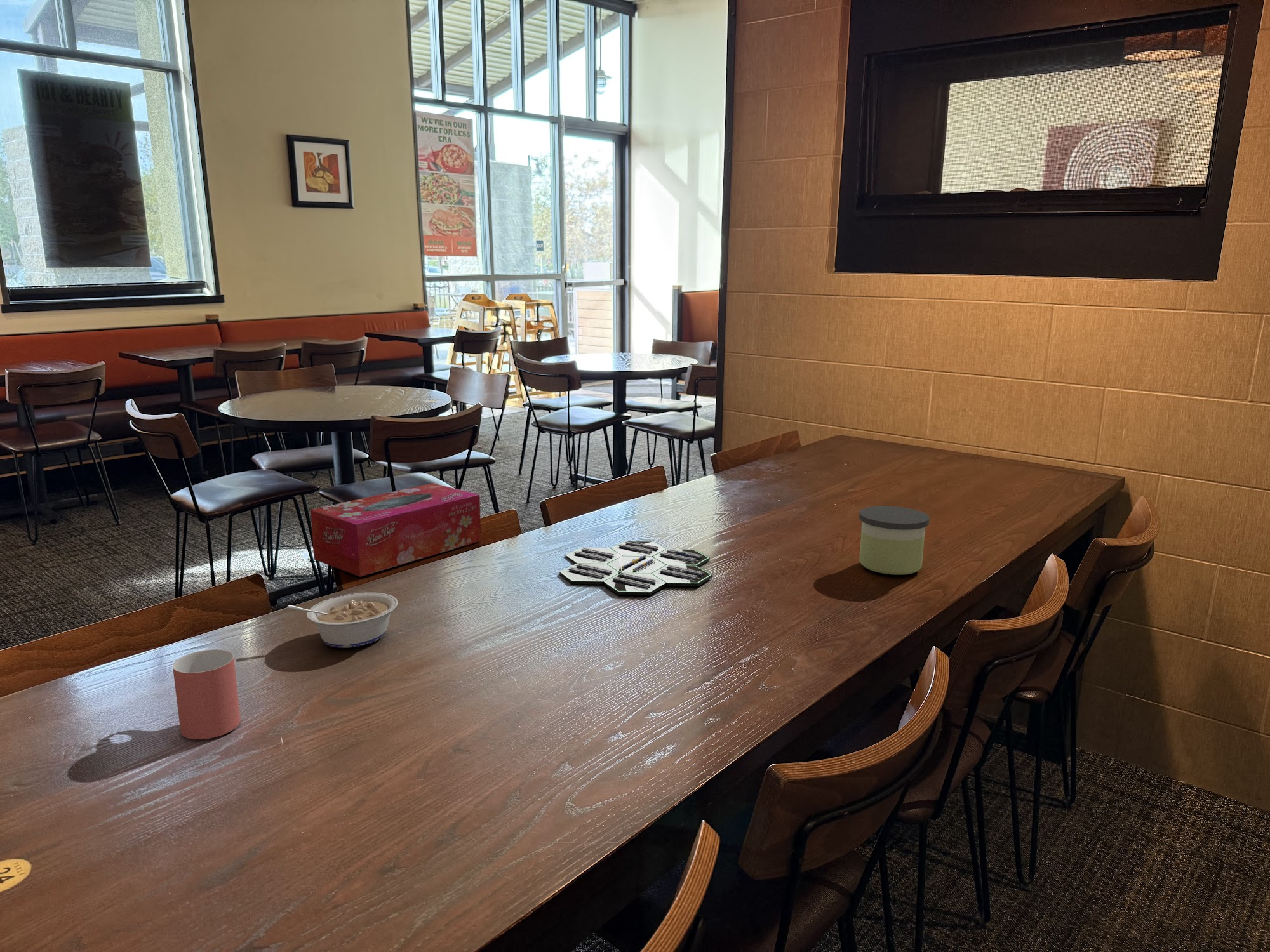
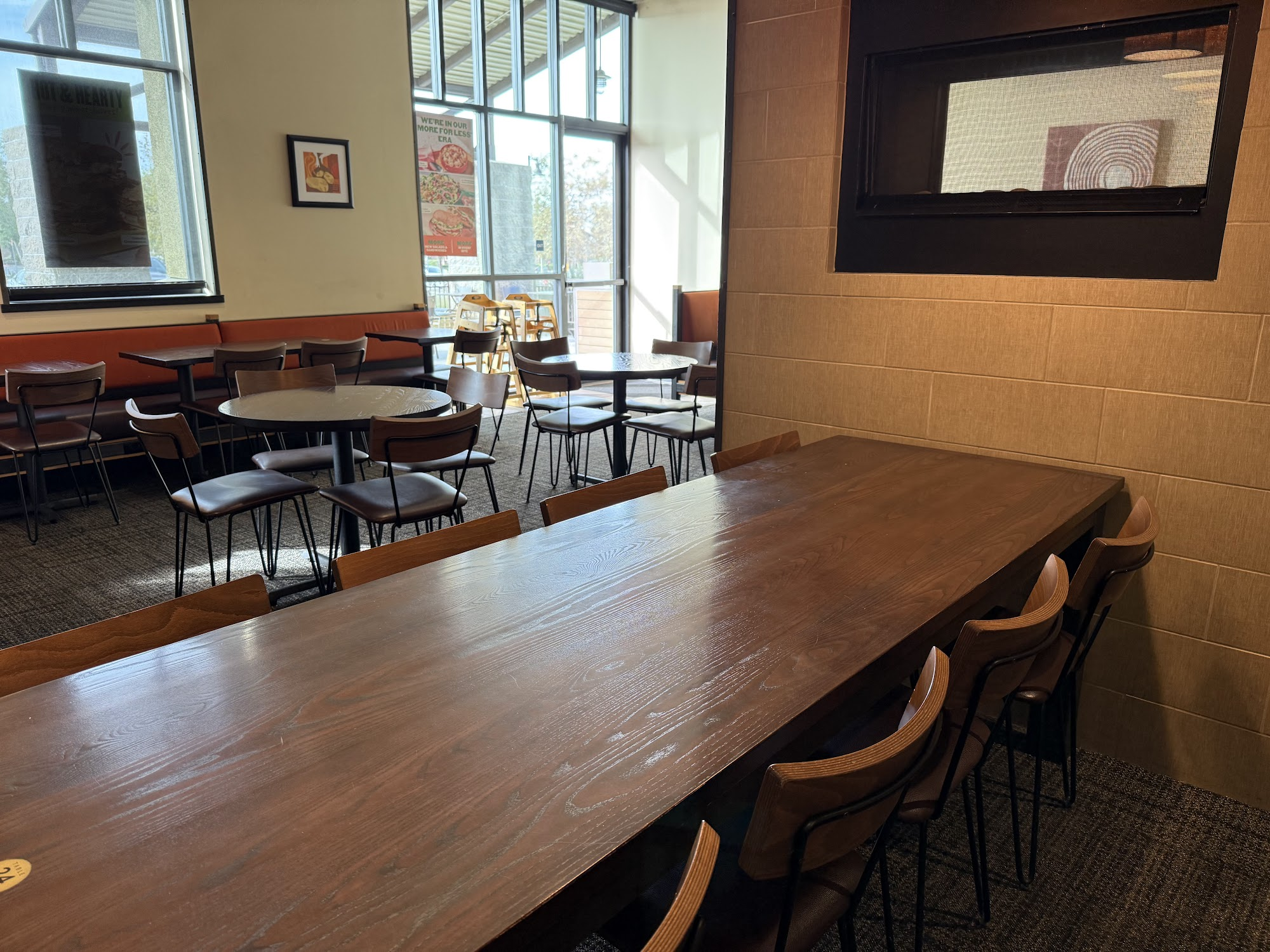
- candle (892, 541)
- cup (200, 690)
- tissue box (399, 526)
- legume (351, 620)
- board game (636, 564)
